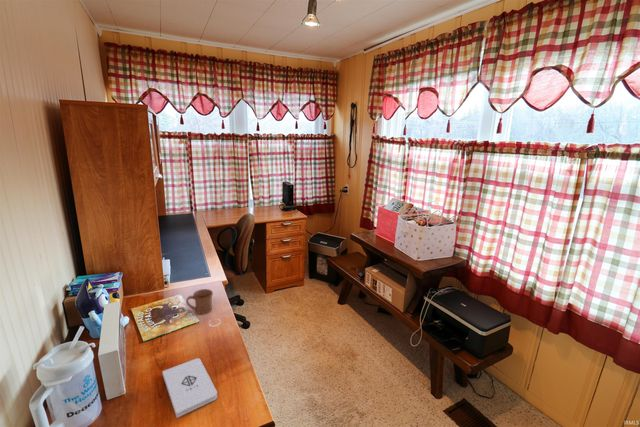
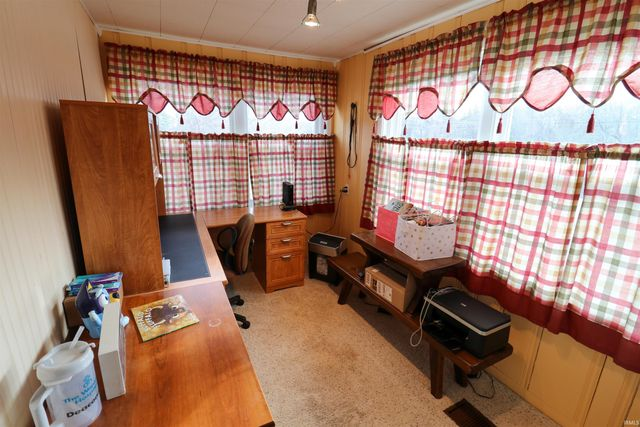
- mug (199, 302)
- notepad (189, 384)
